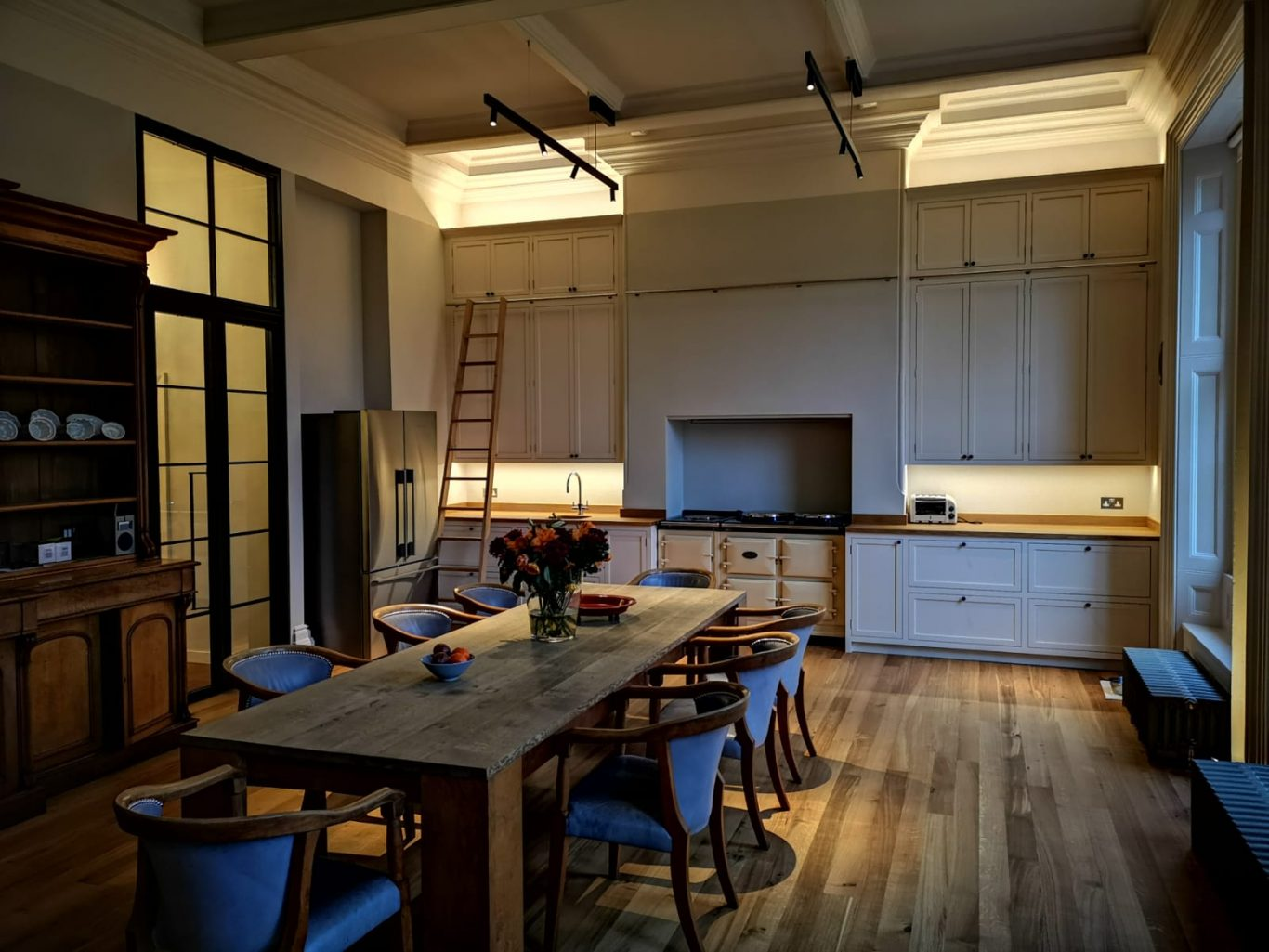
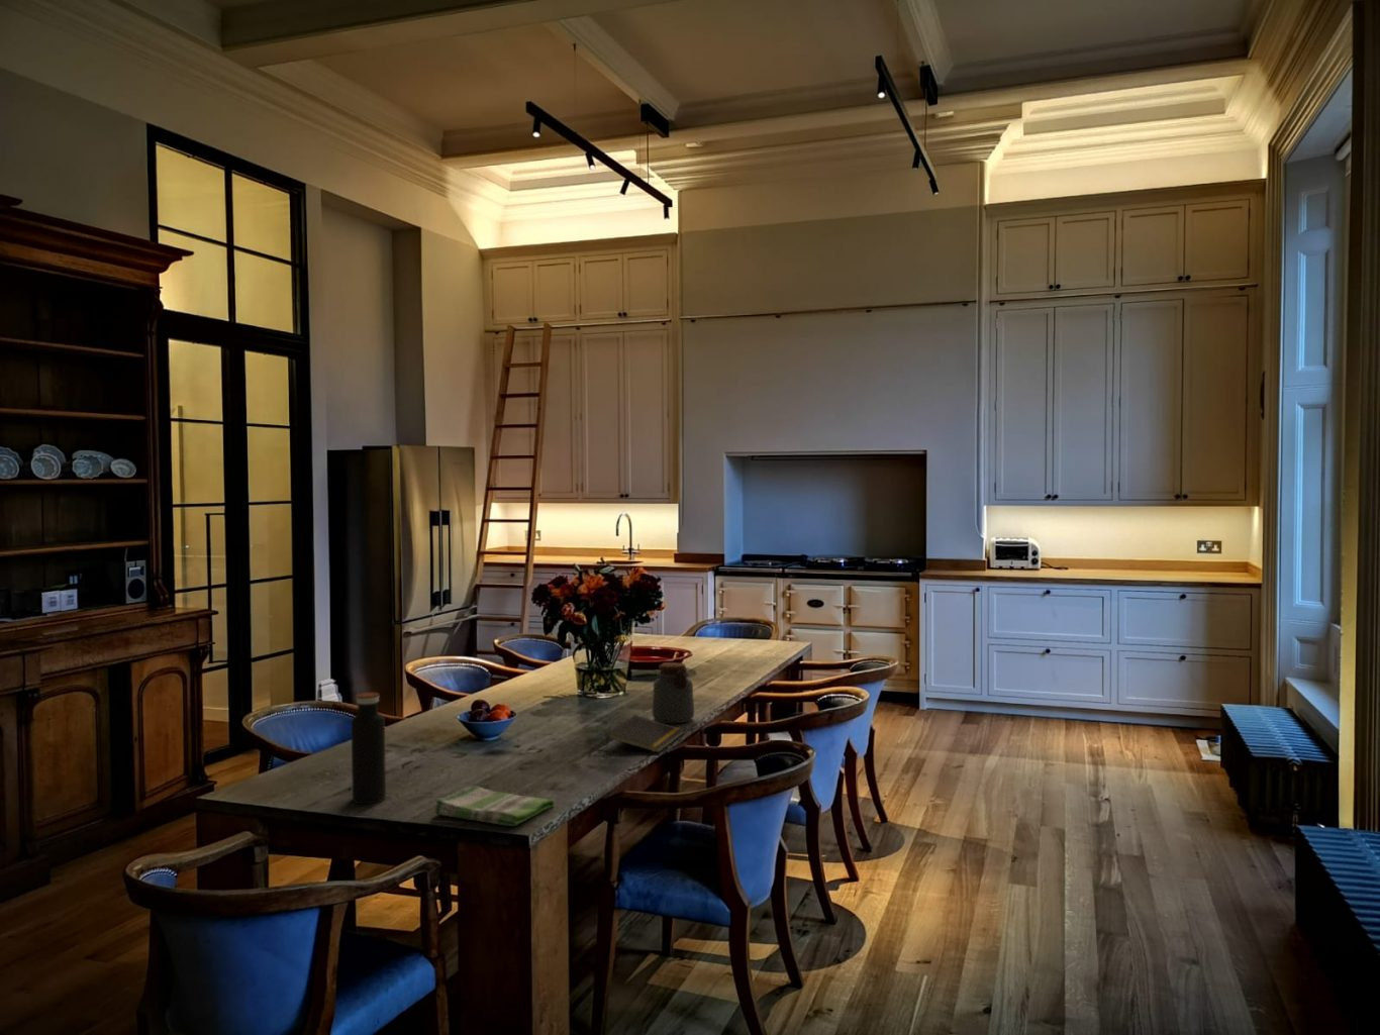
+ notepad (646, 733)
+ dish towel (494, 802)
+ water bottle (368, 746)
+ jar (673, 691)
